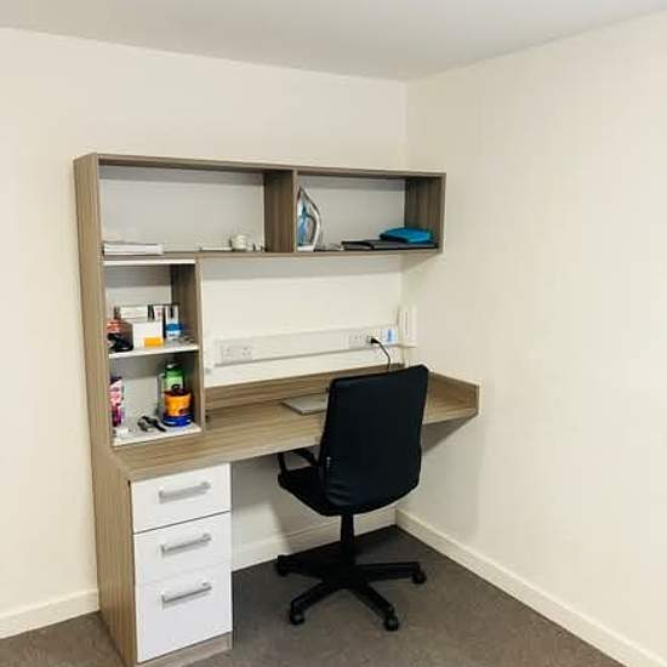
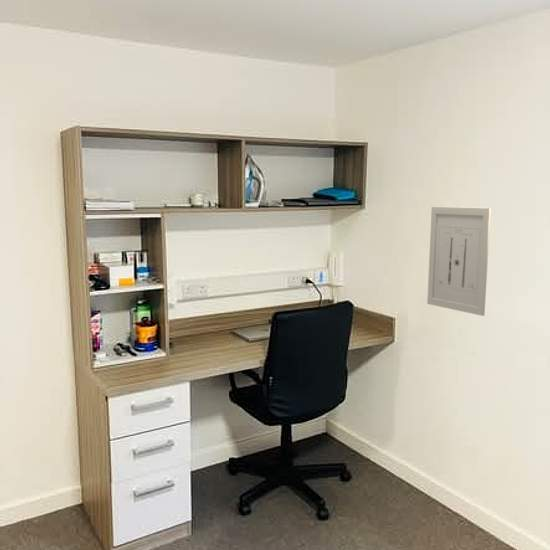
+ wall art (457, 259)
